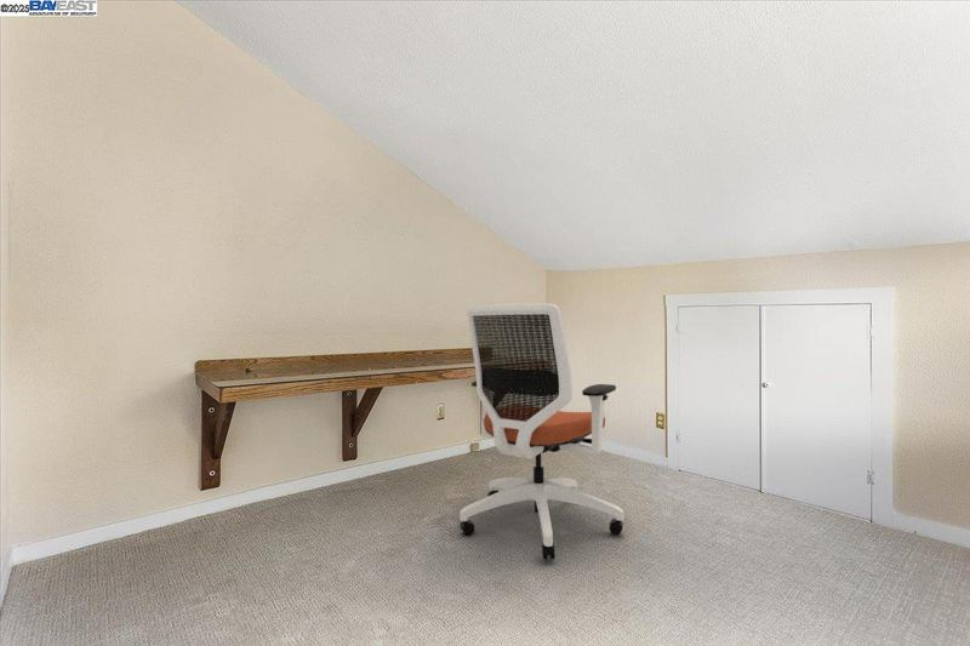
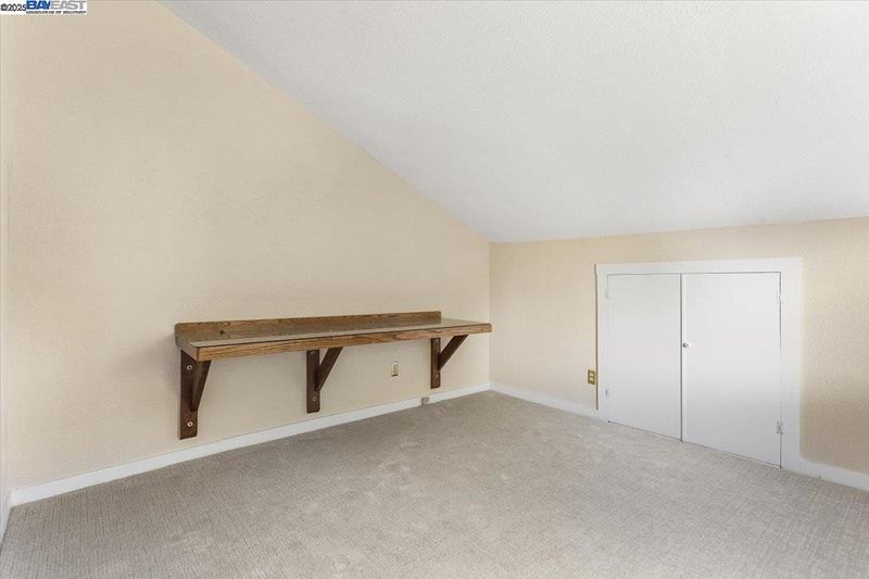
- office chair (541, 413)
